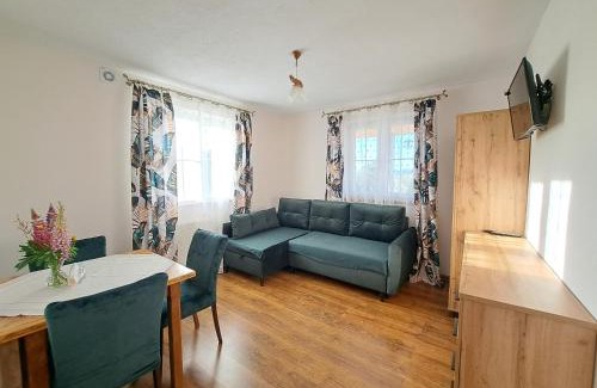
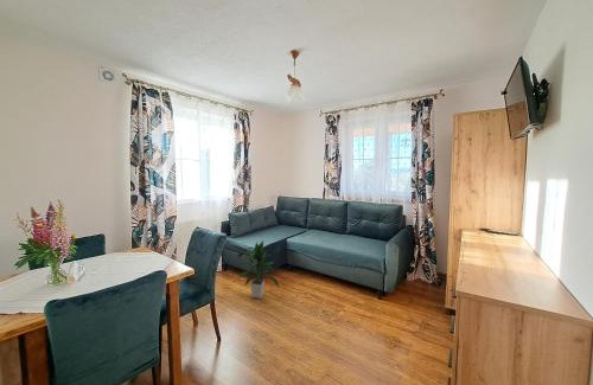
+ indoor plant (259, 269)
